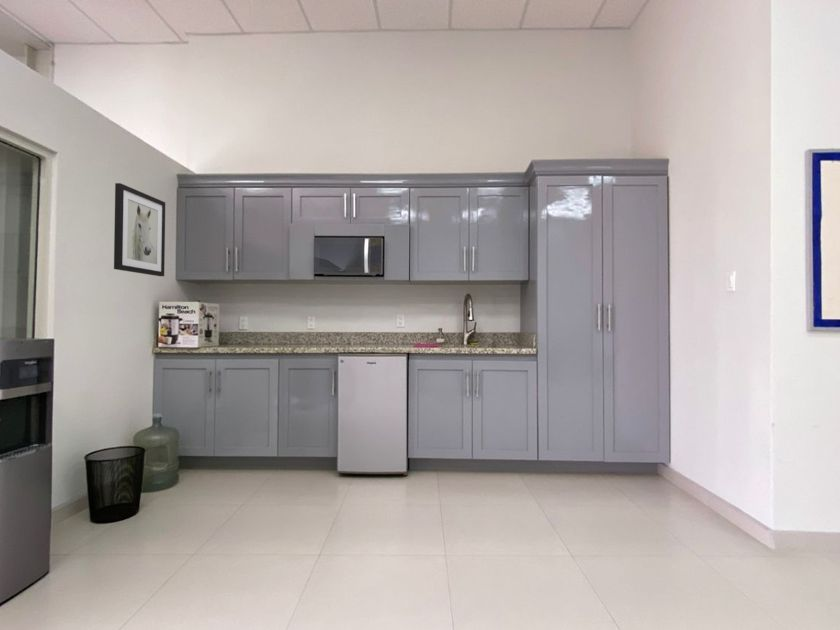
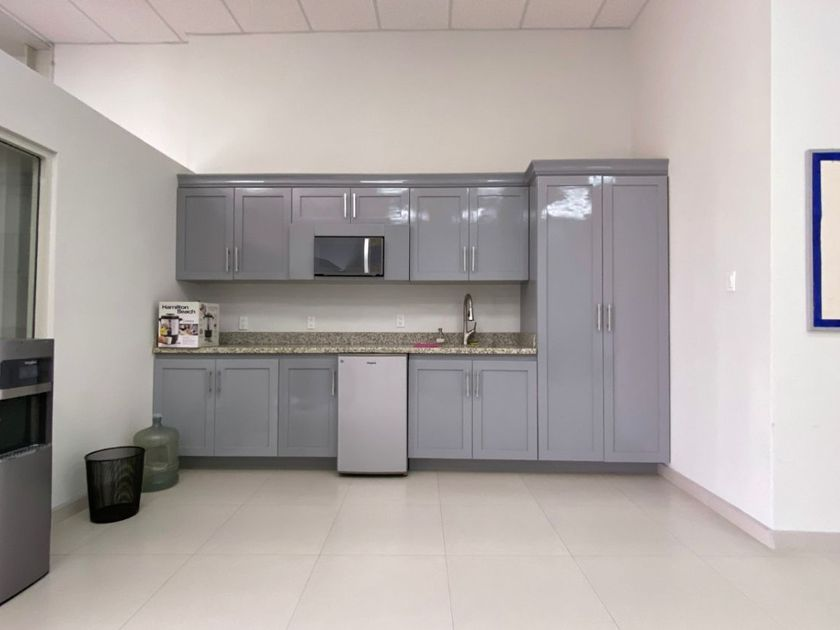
- wall art (141, 233)
